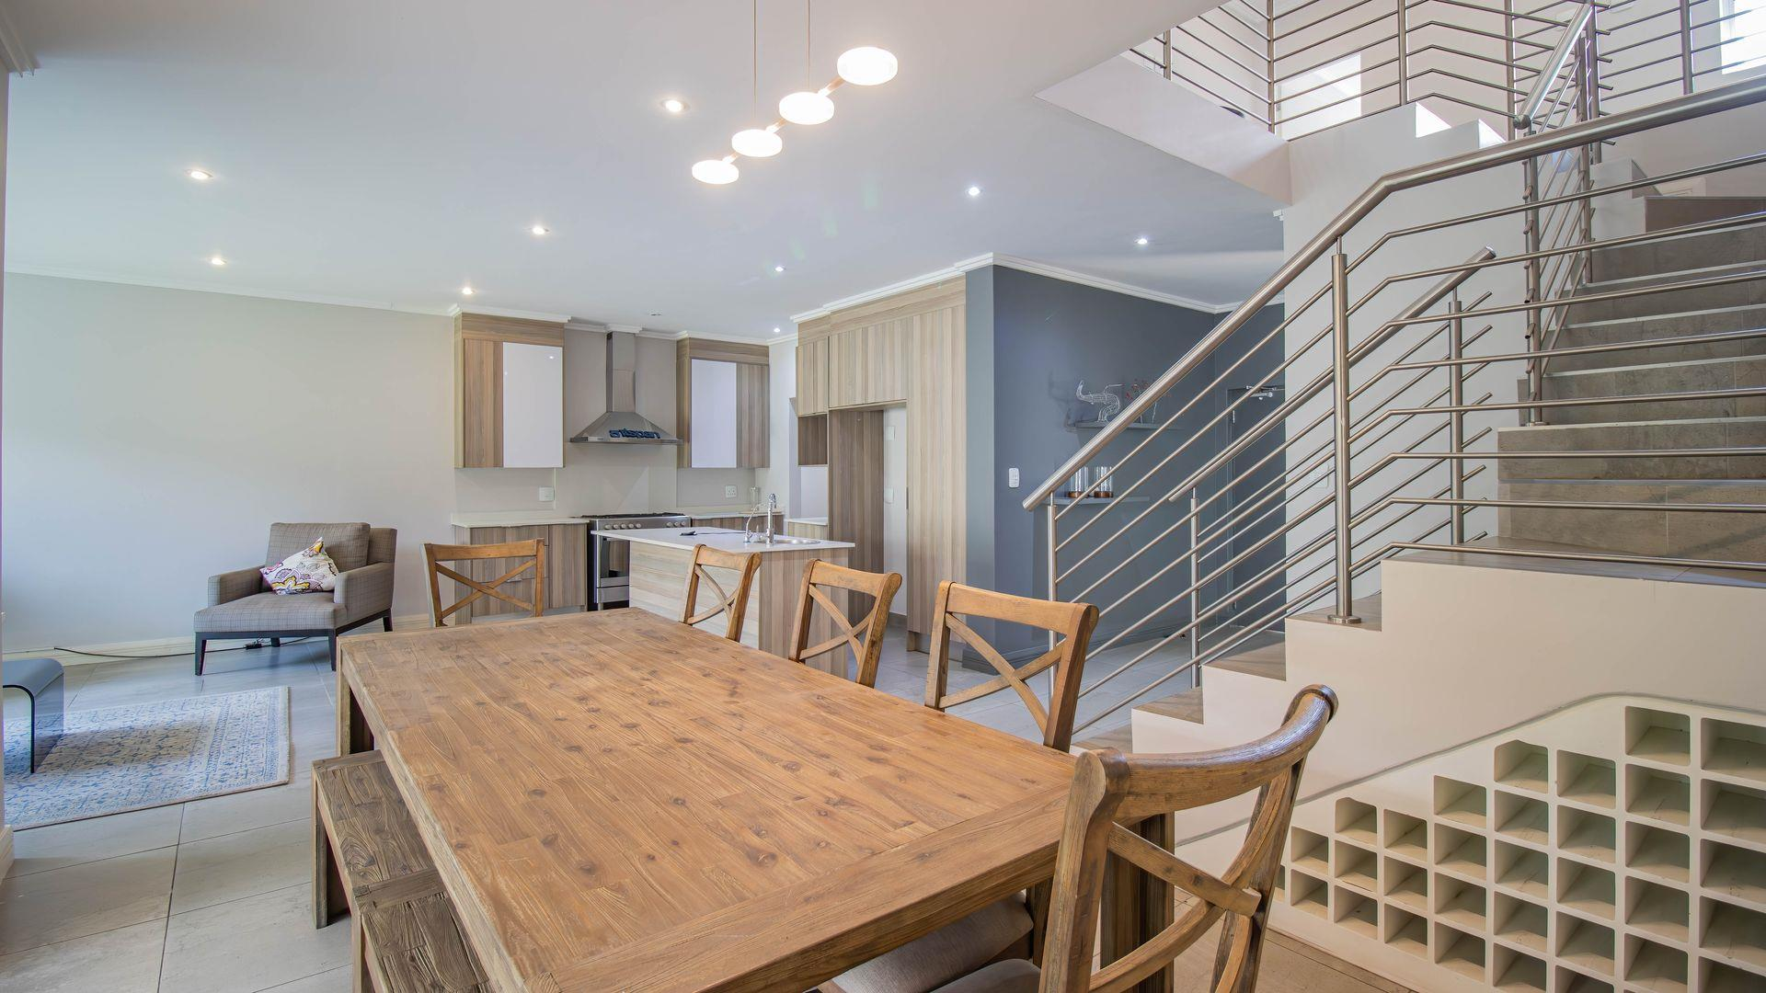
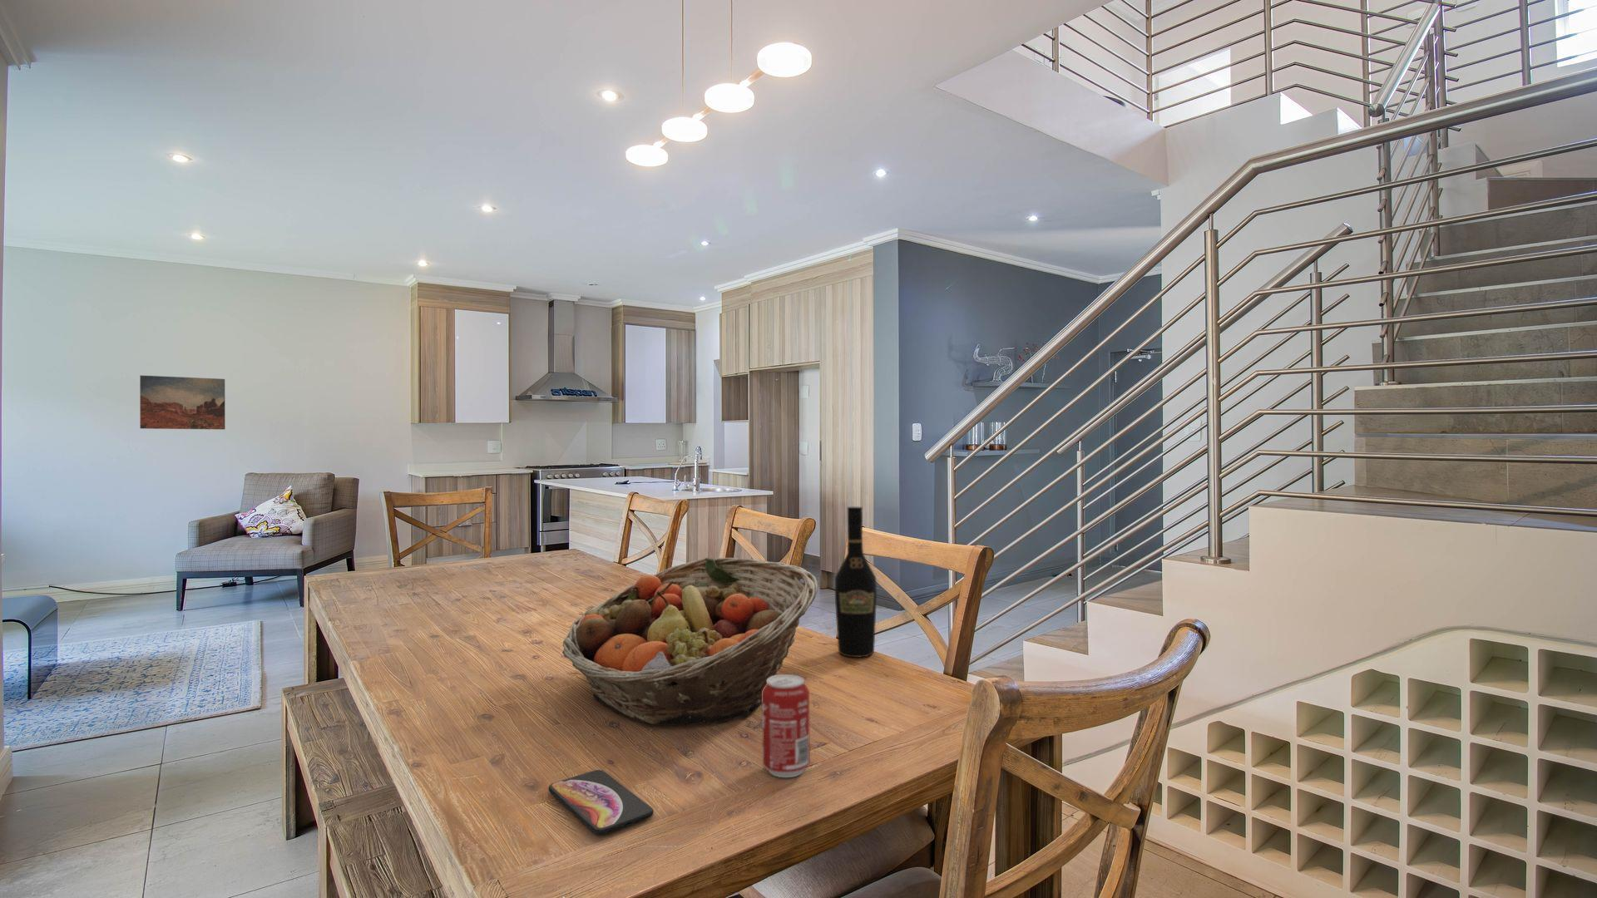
+ wall art (183, 402)
+ beverage can (785, 725)
+ fruit basket (690, 630)
+ wine bottle (856, 580)
+ smartphone (599, 799)
